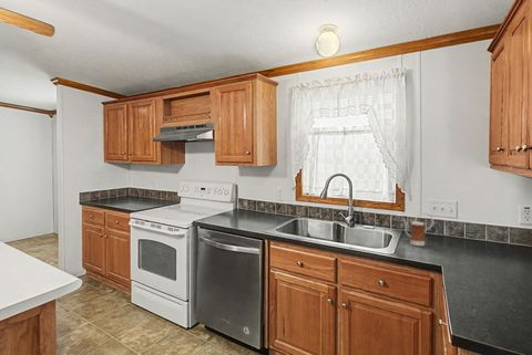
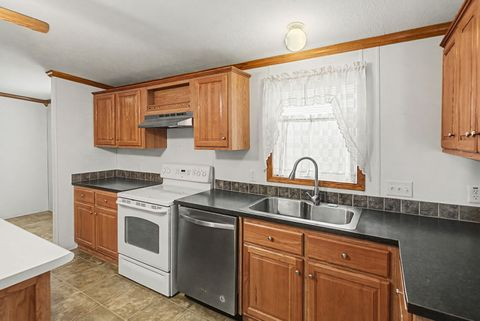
- kettle (417, 228)
